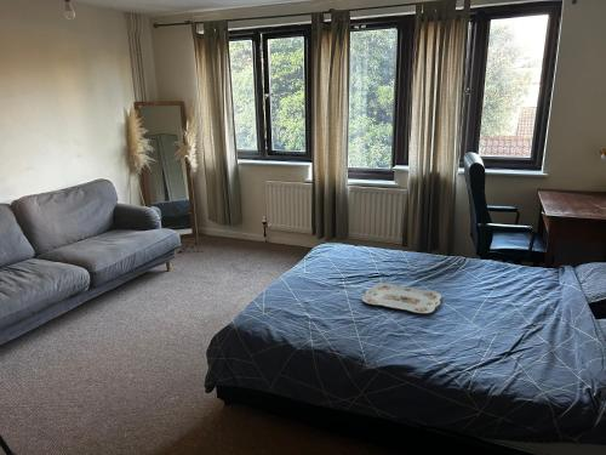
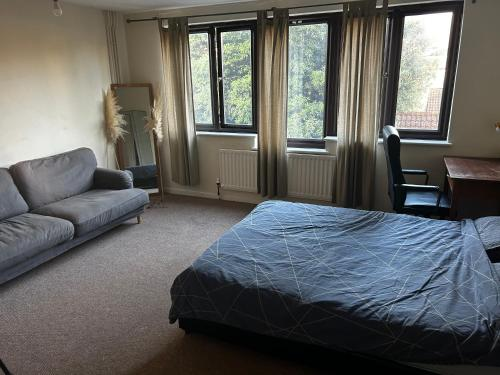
- serving tray (401, 297)
